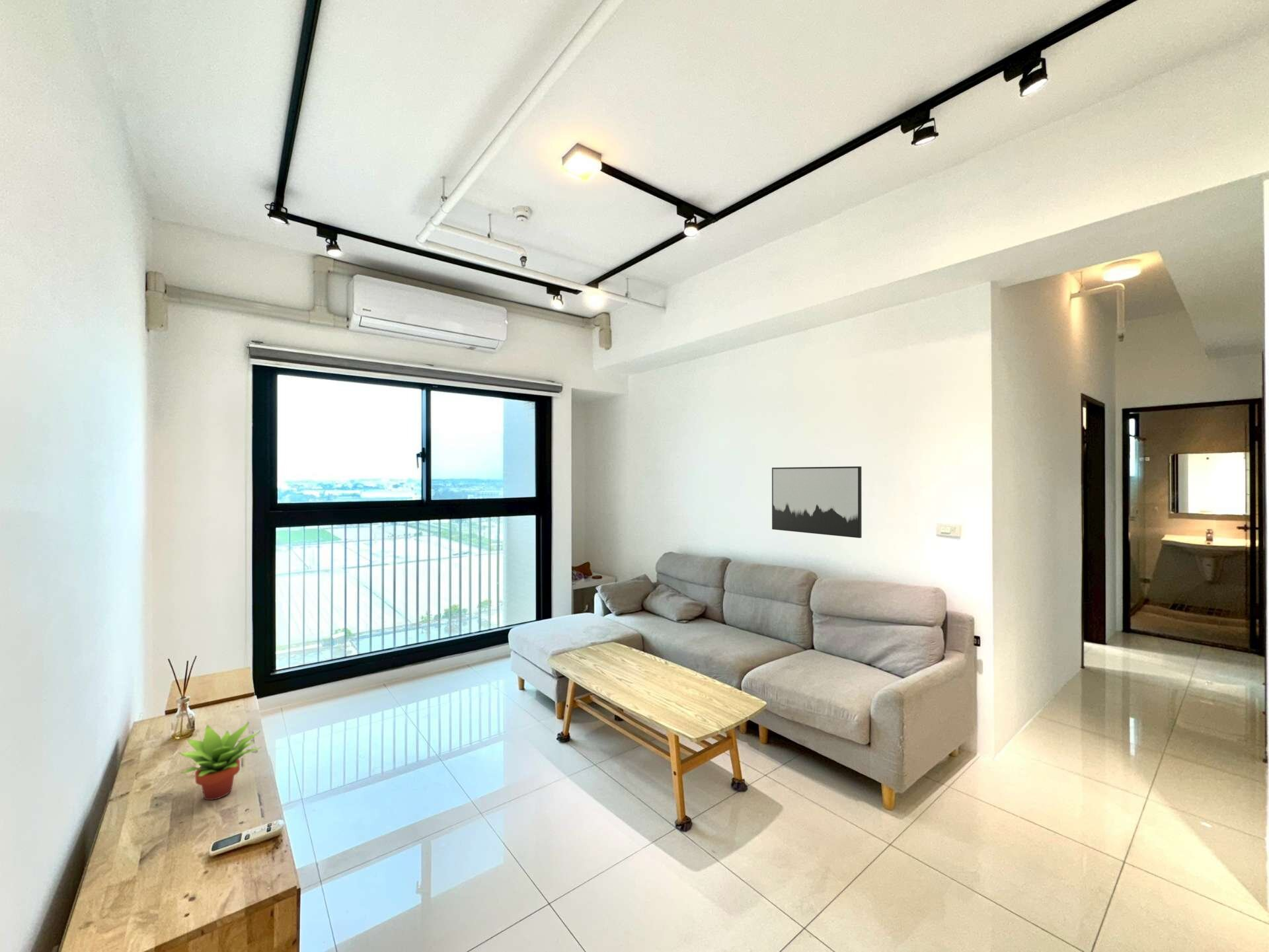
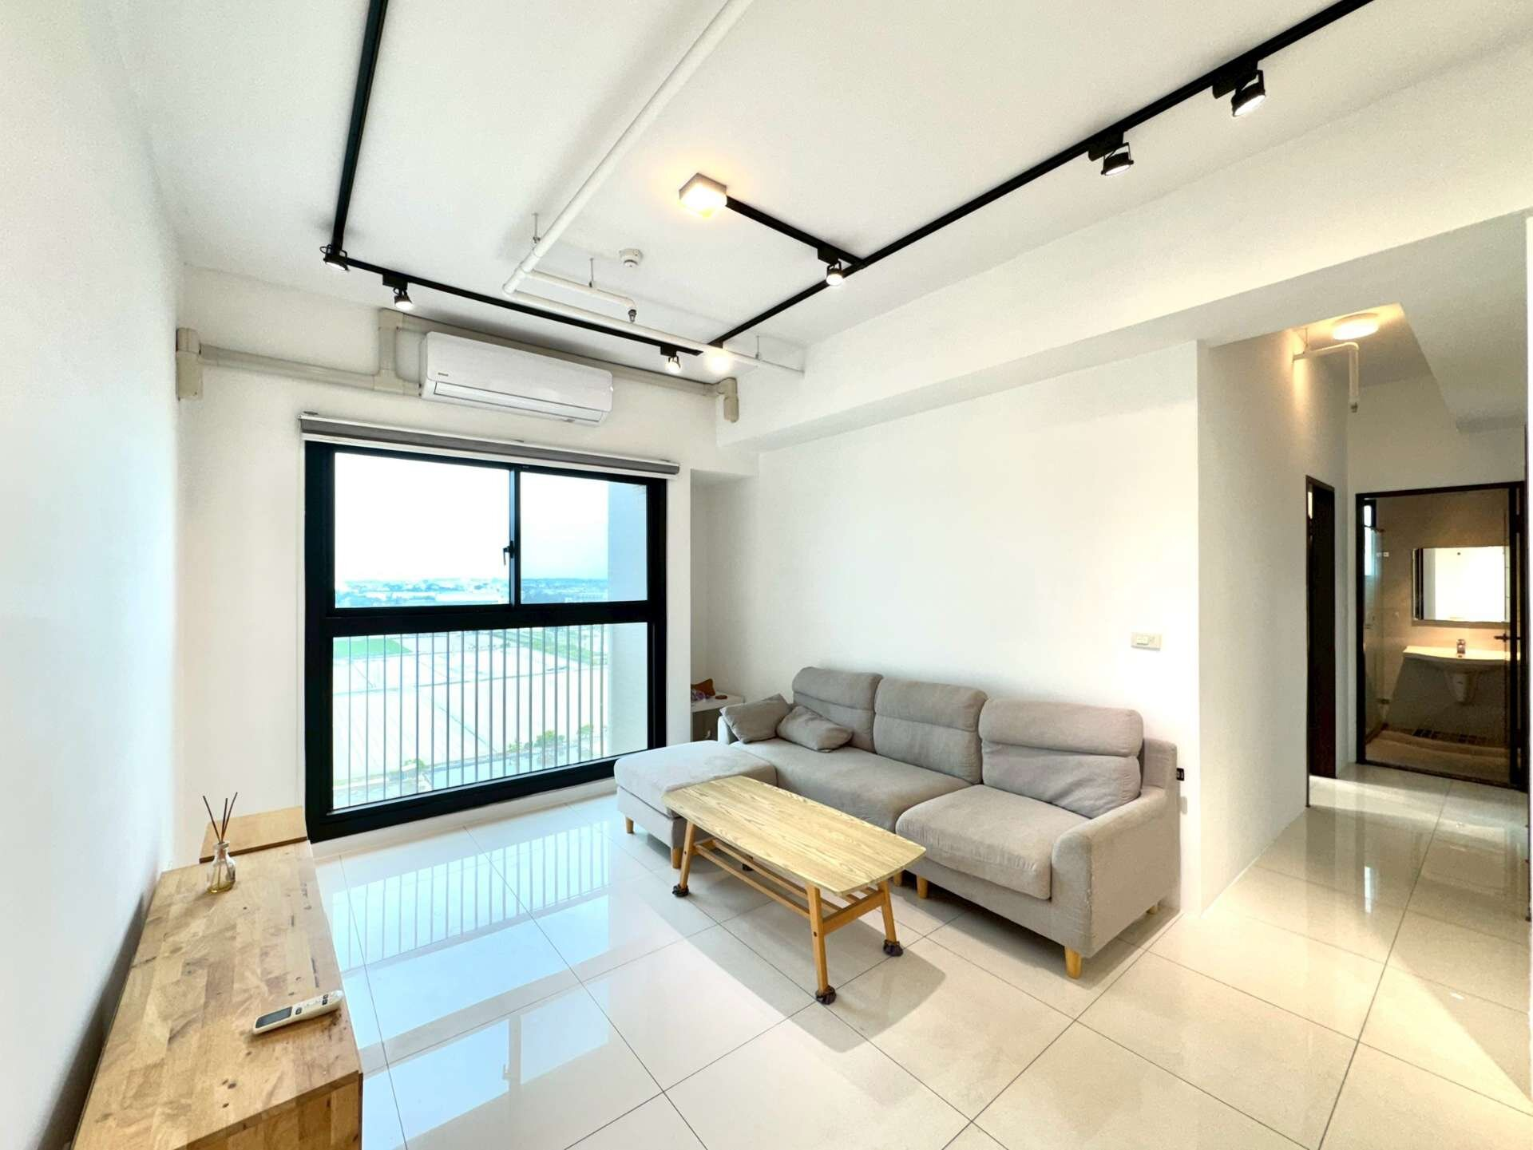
- succulent plant (221, 761)
- wall art (813, 500)
